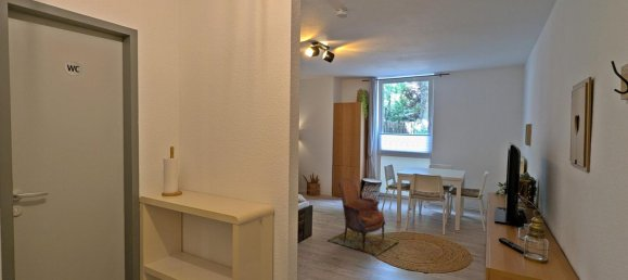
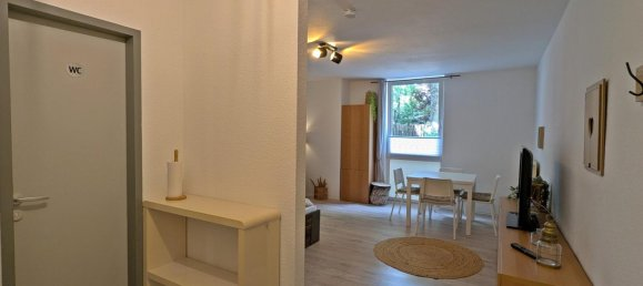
- armchair (362, 209)
